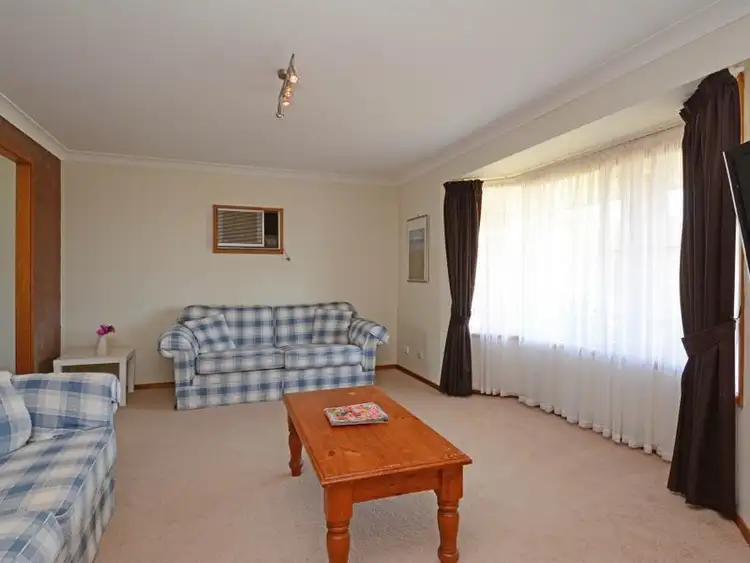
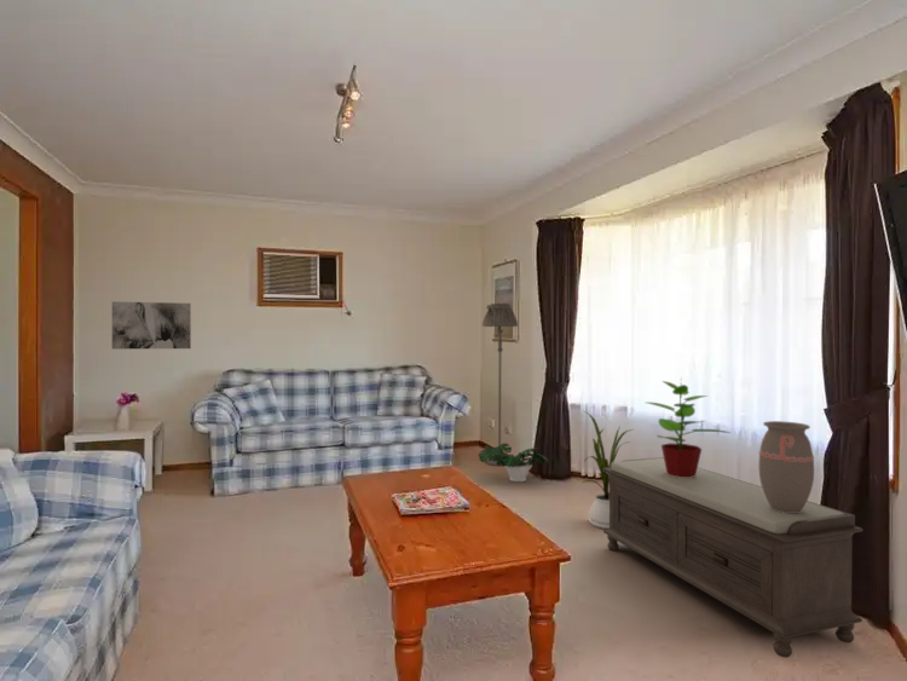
+ bench (709, 535)
+ house plant (605, 467)
+ floor lamp (499, 382)
+ wall art (151, 325)
+ potted plant (512, 463)
+ decorative vase (785, 466)
+ potted plant (678, 425)
